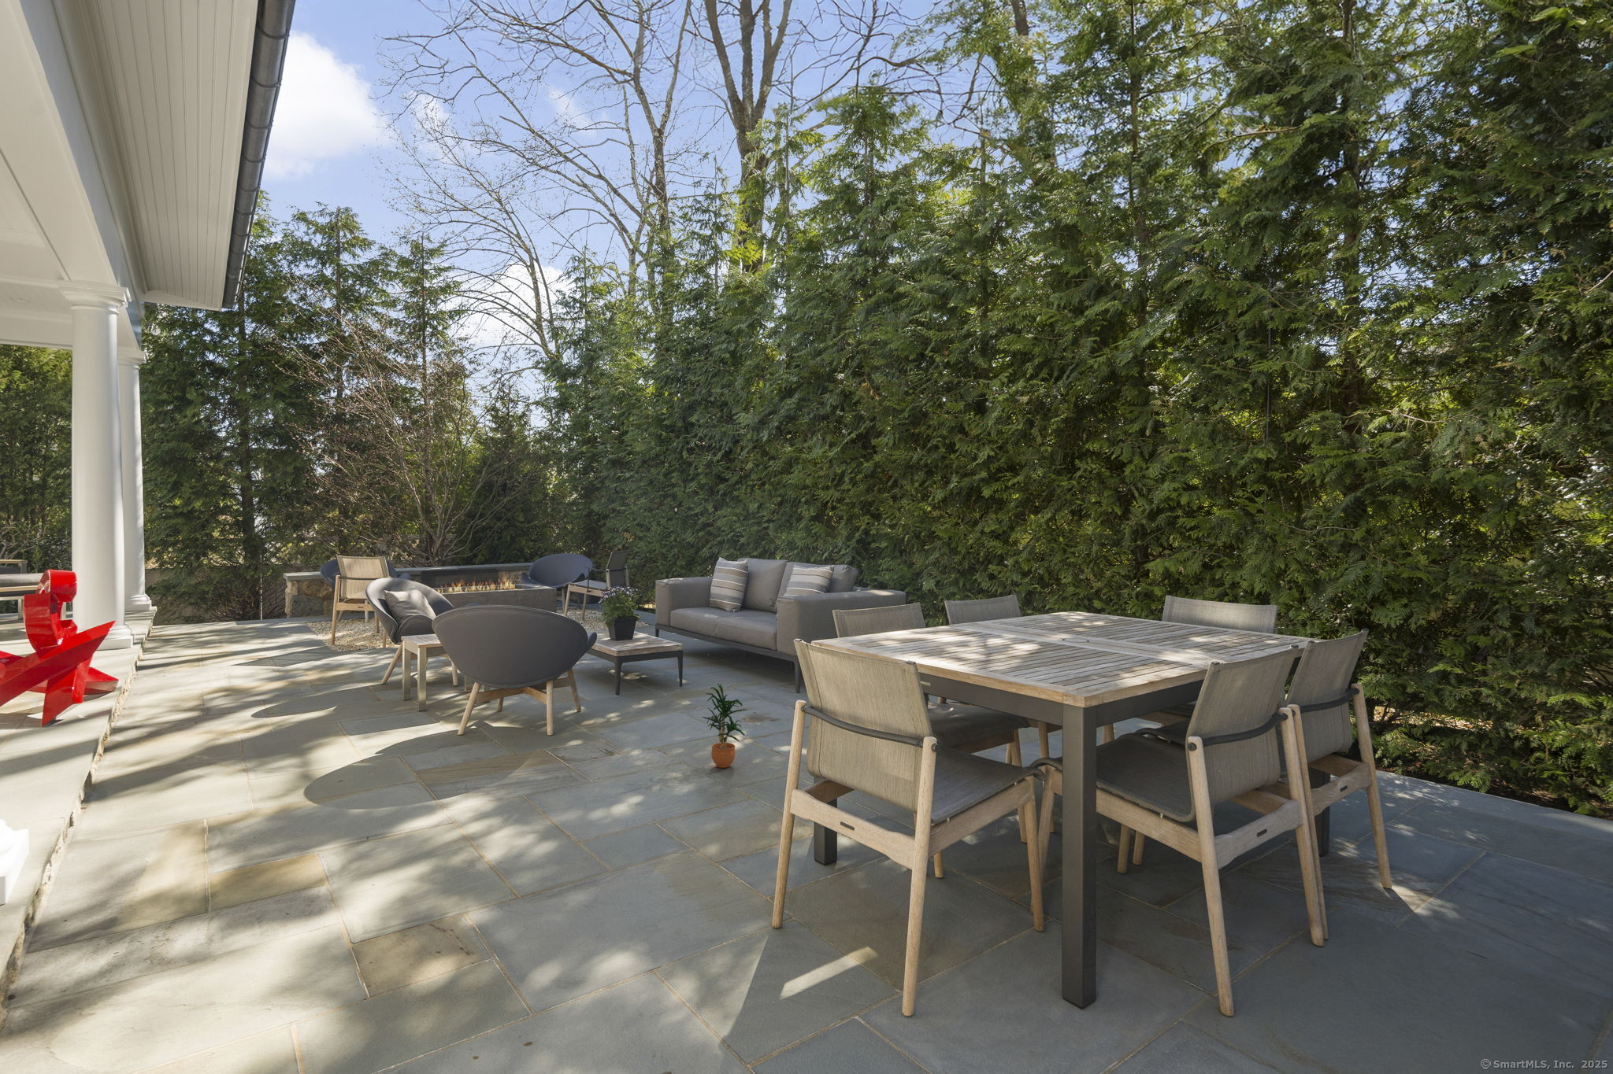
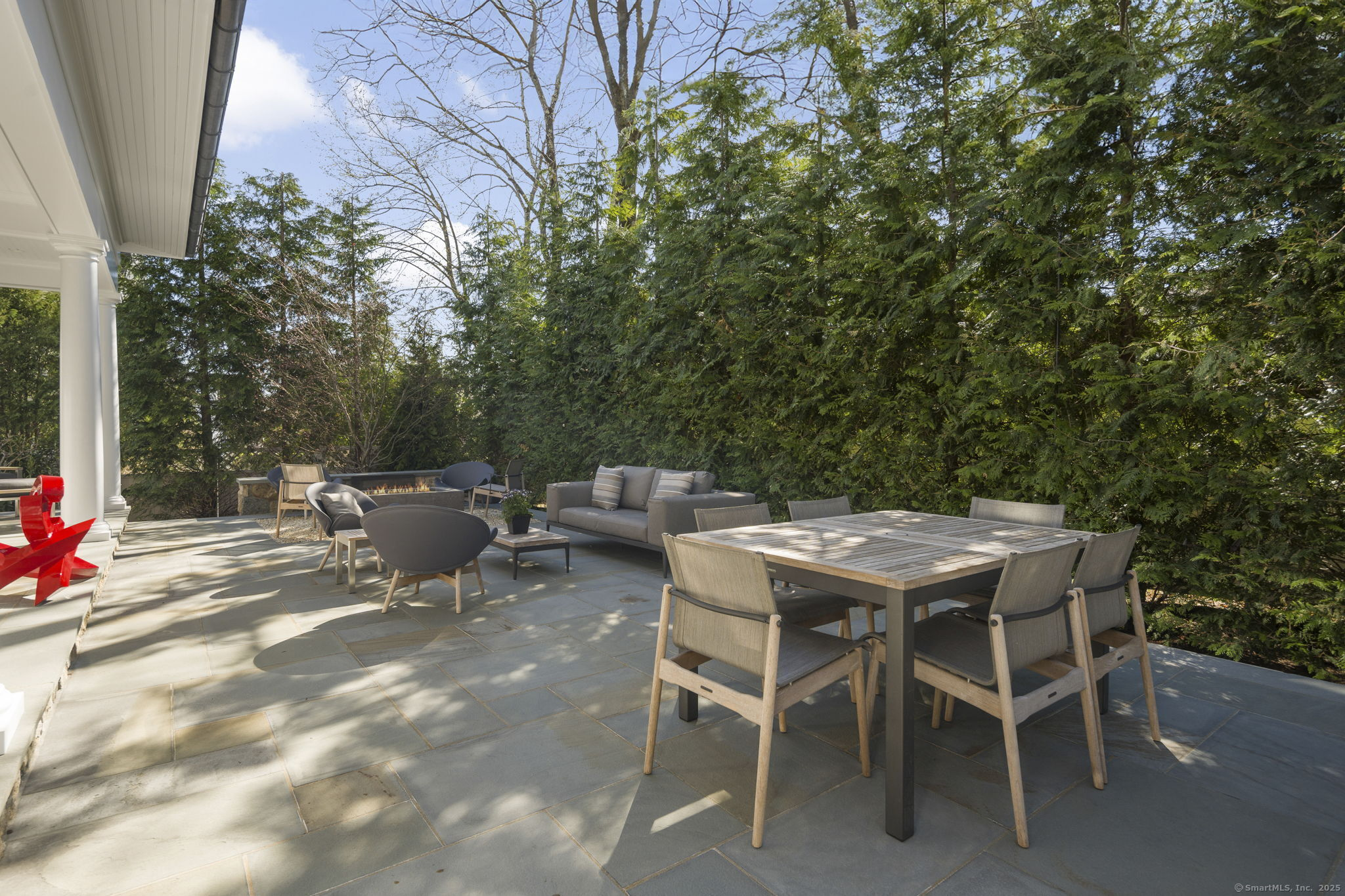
- potted plant (724, 724)
